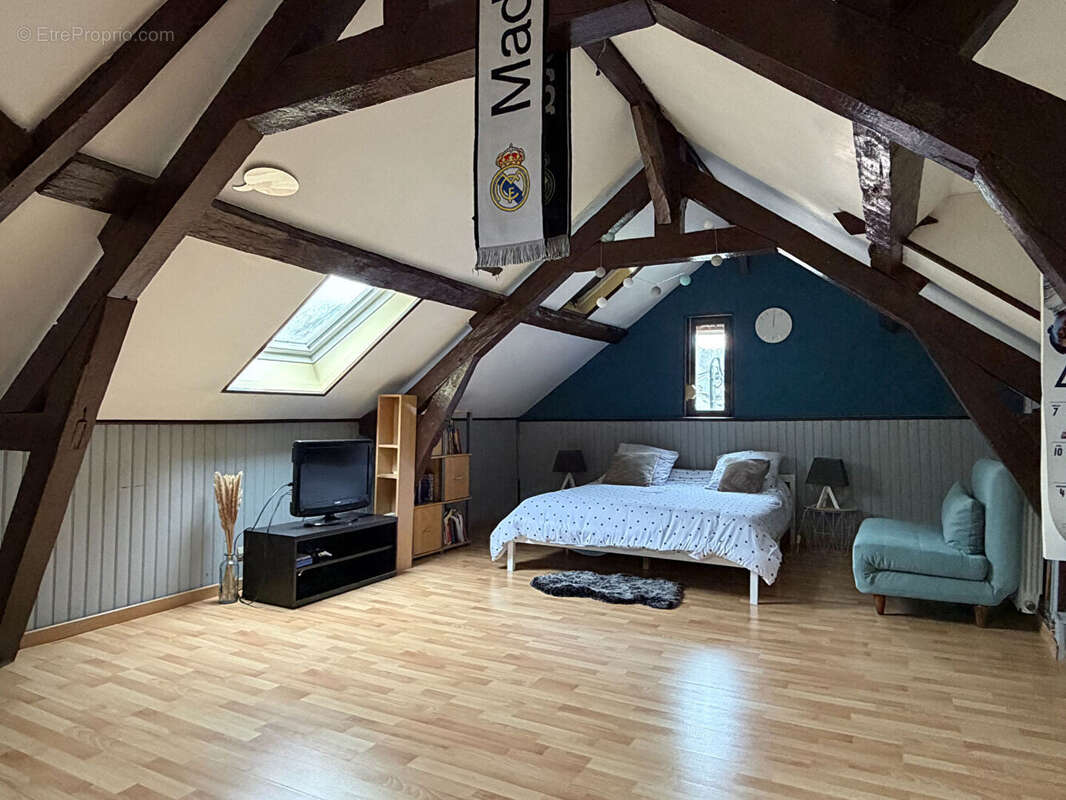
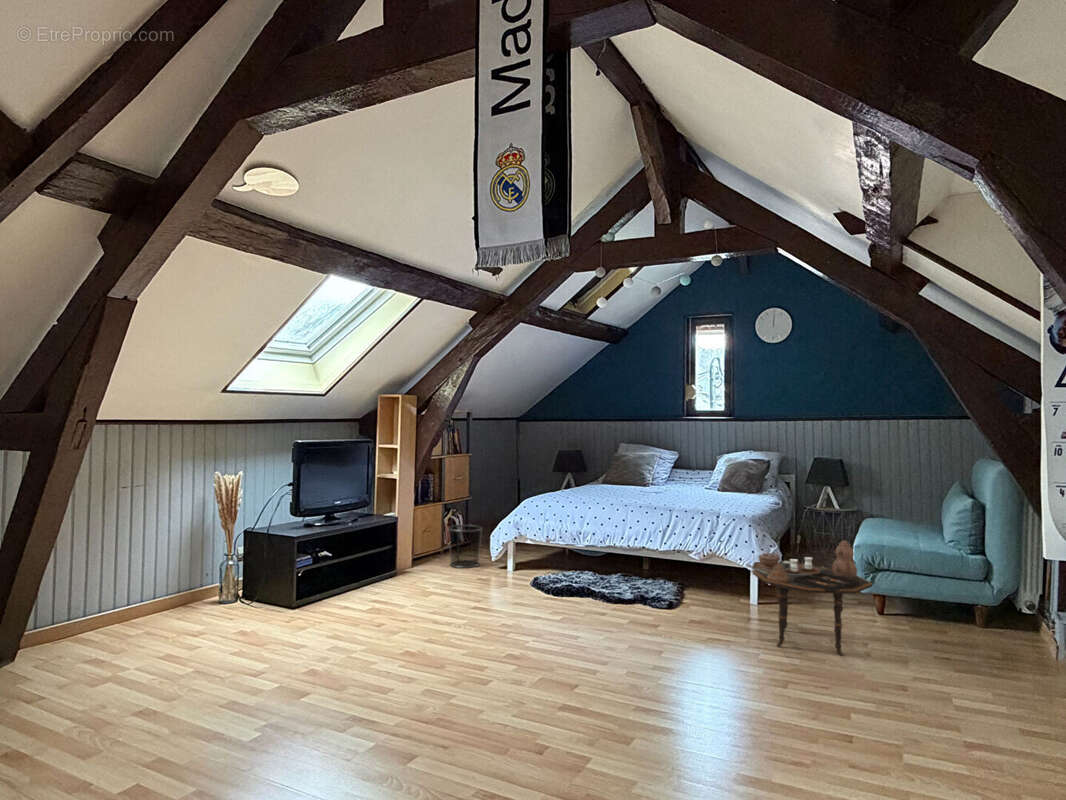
+ waste bin (464, 546)
+ side table (806, 589)
